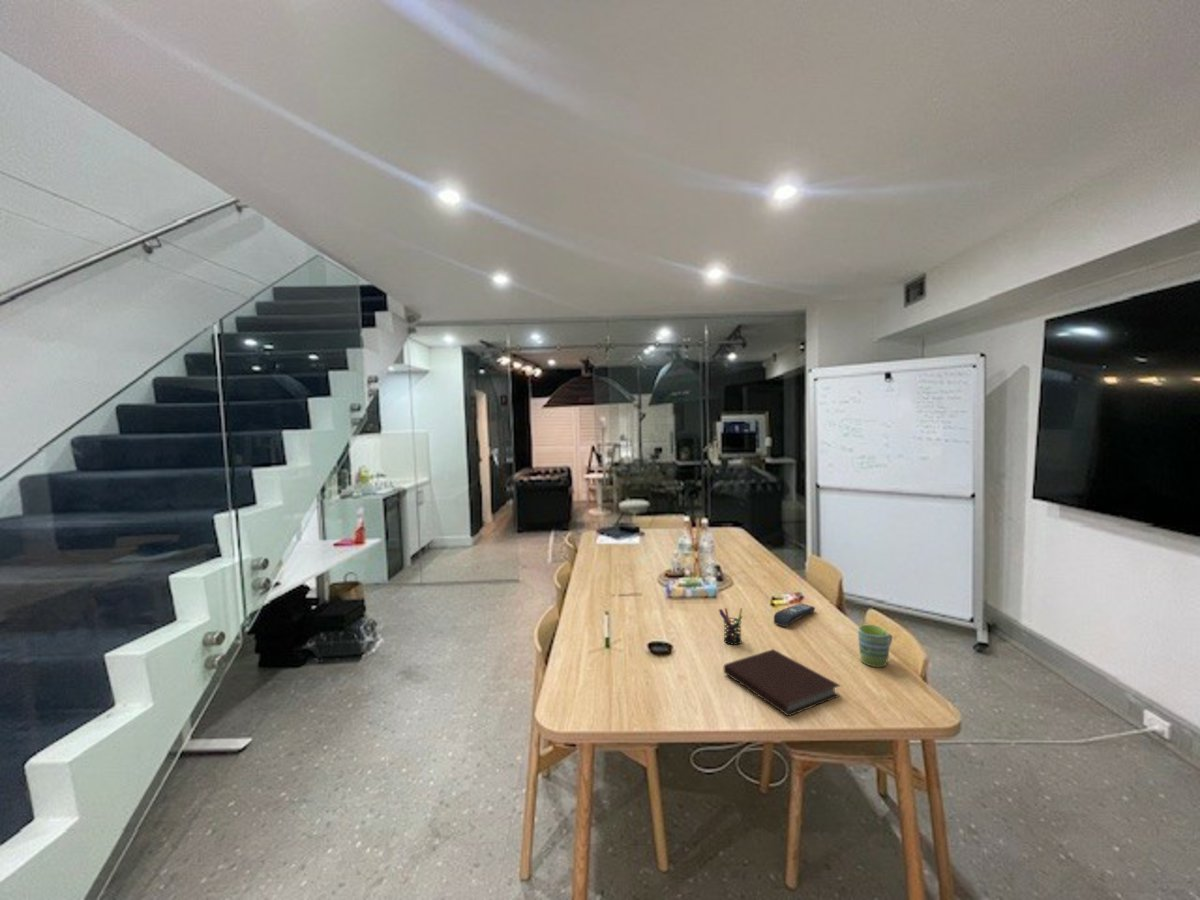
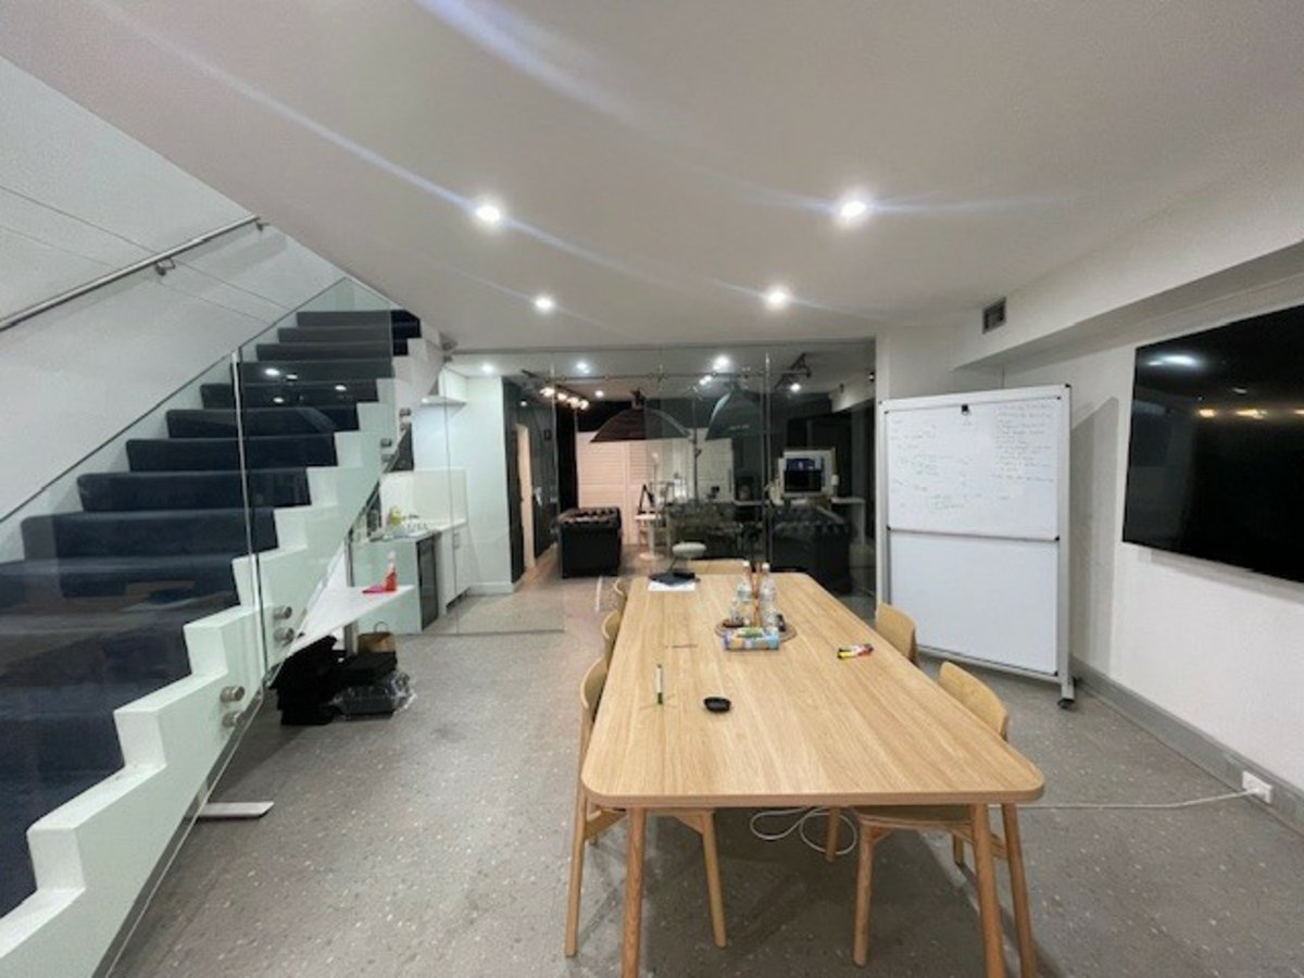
- pen holder (733, 624)
- mug (877, 644)
- notebook (779, 679)
- remote control (794, 613)
